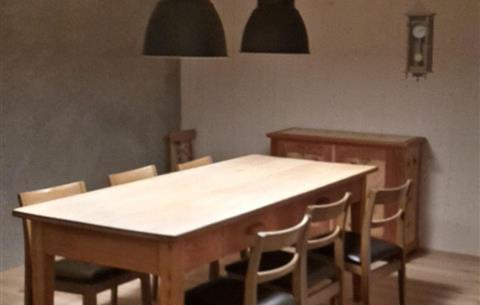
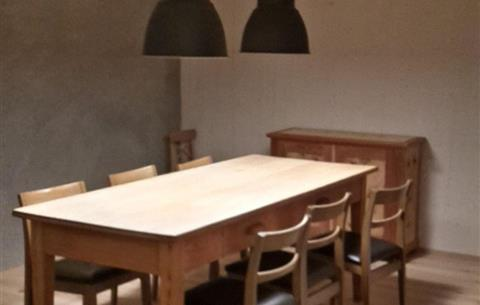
- pendulum clock (419, 41)
